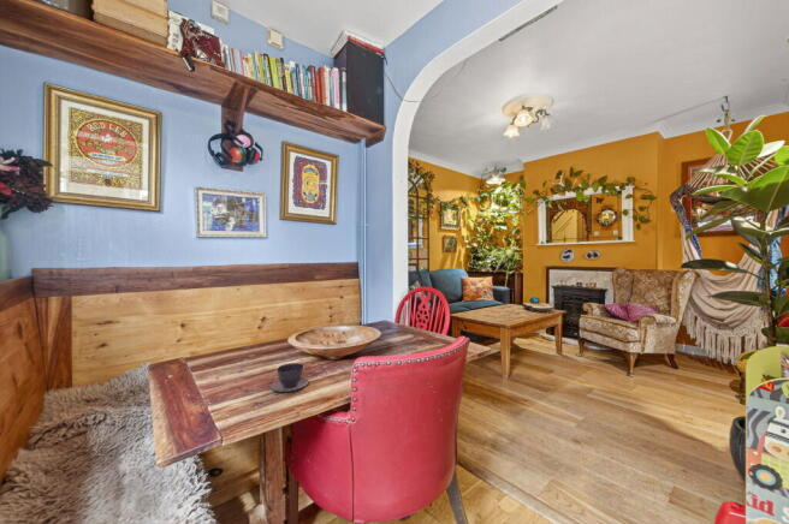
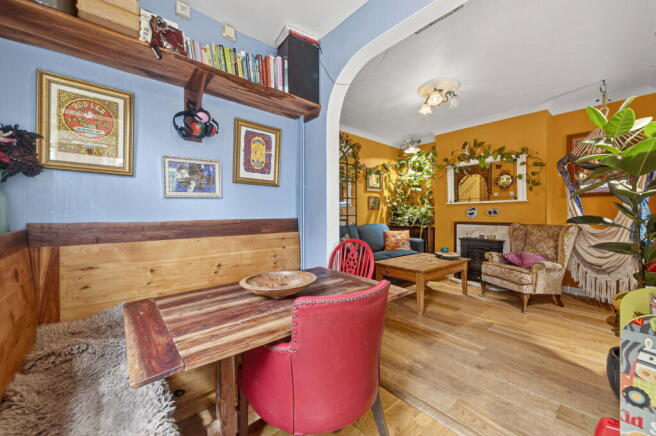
- teacup (290, 376)
